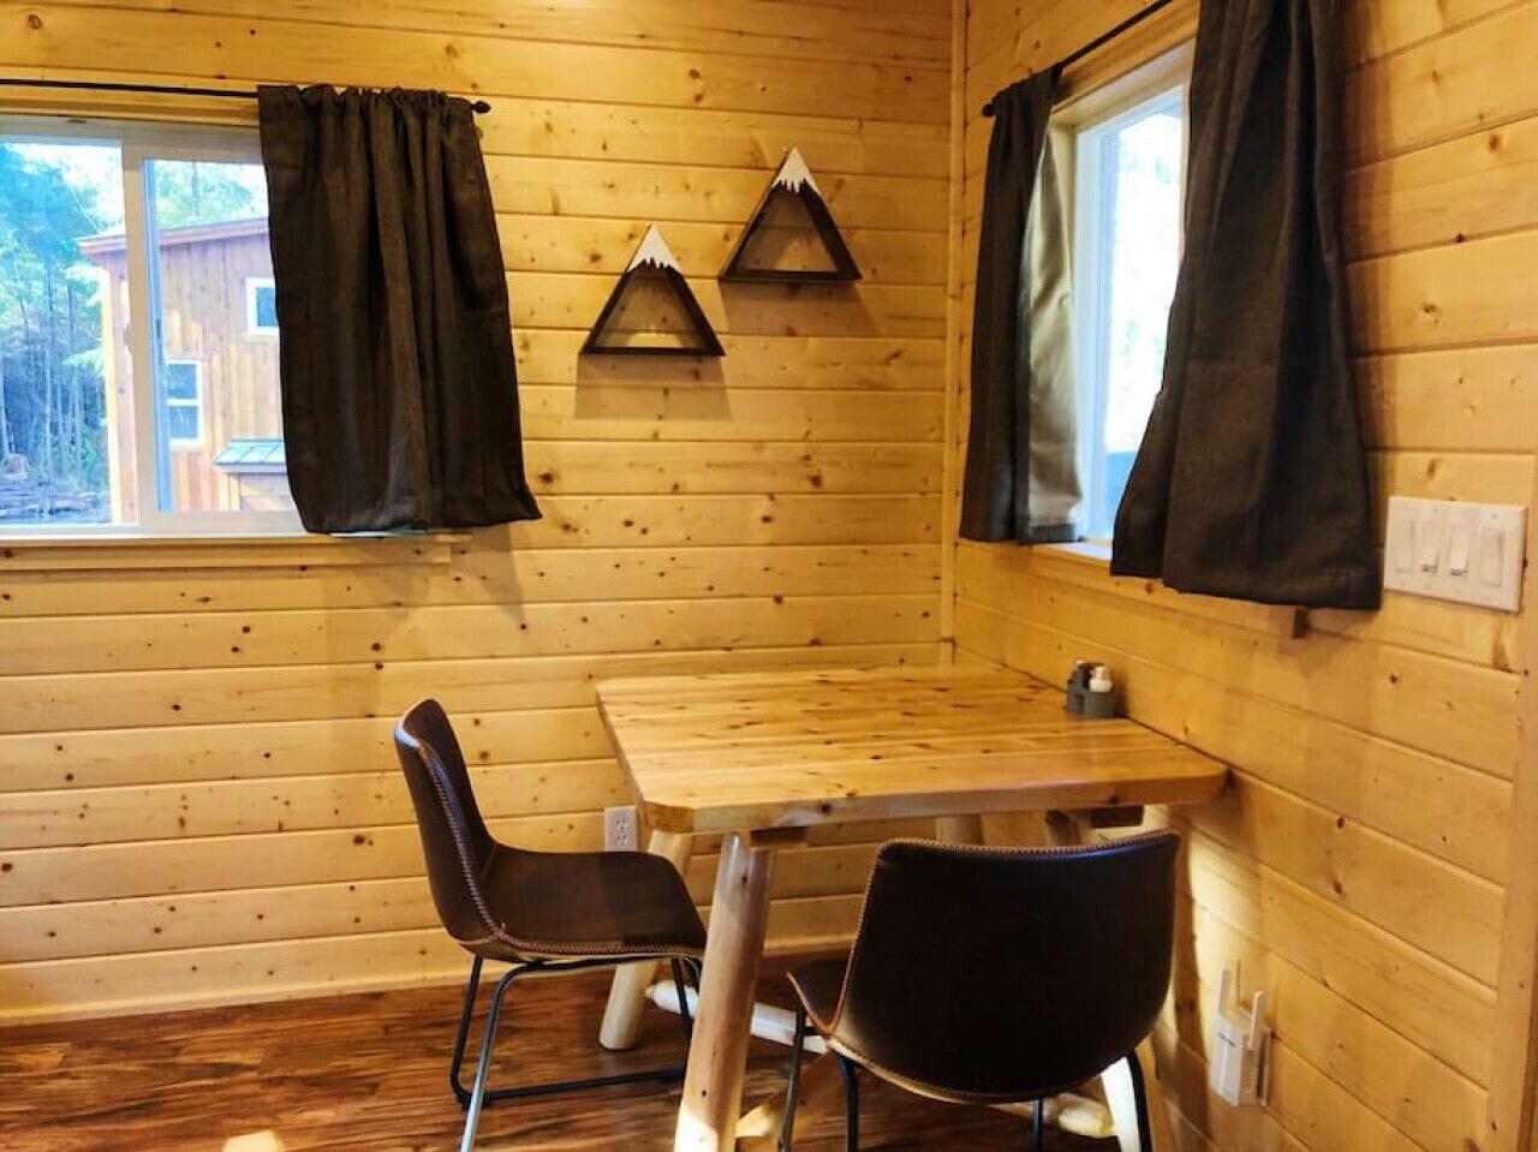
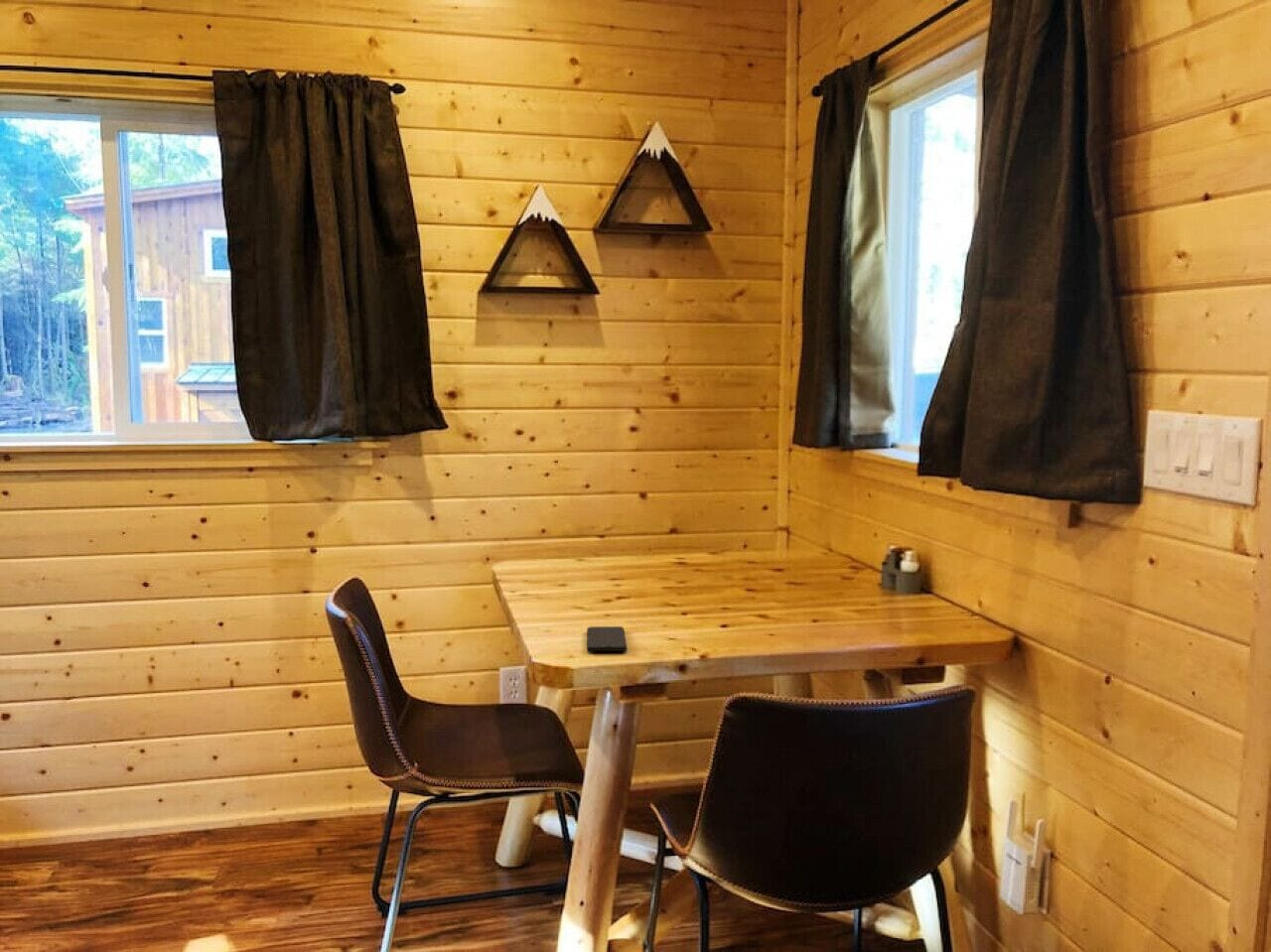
+ smartphone (606, 638)
